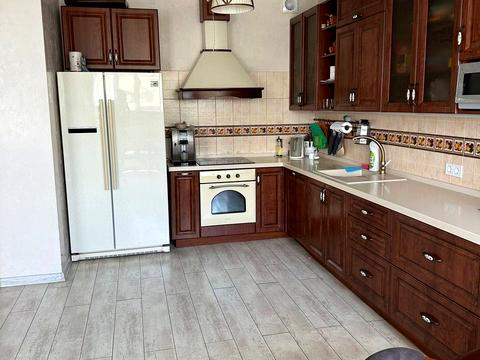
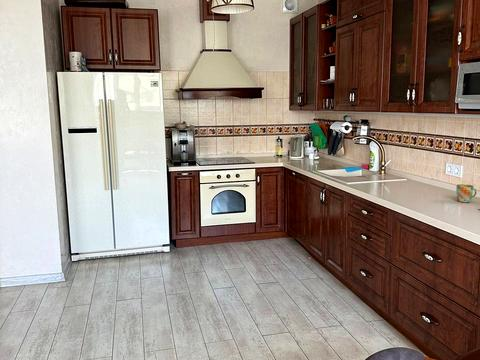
+ mug (467, 193)
